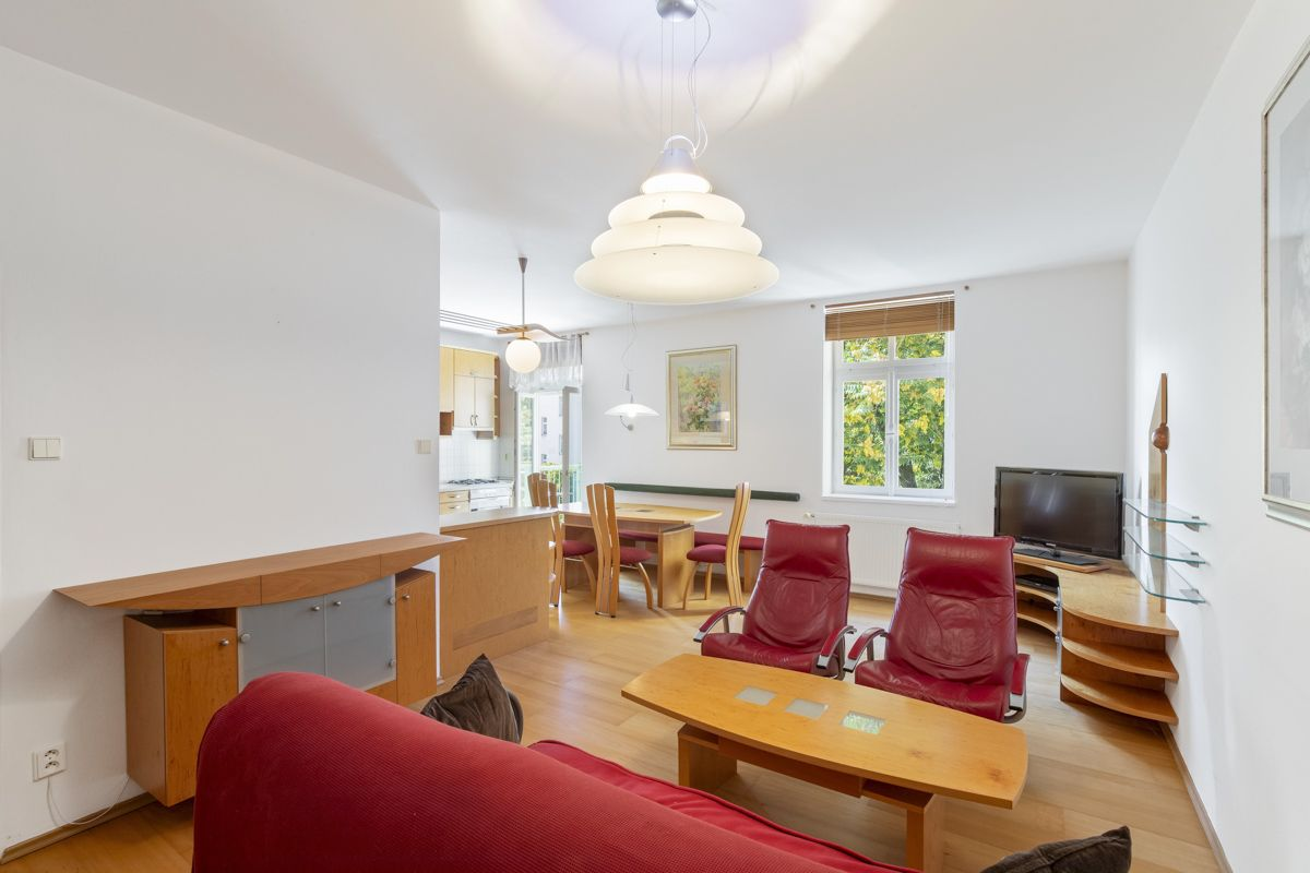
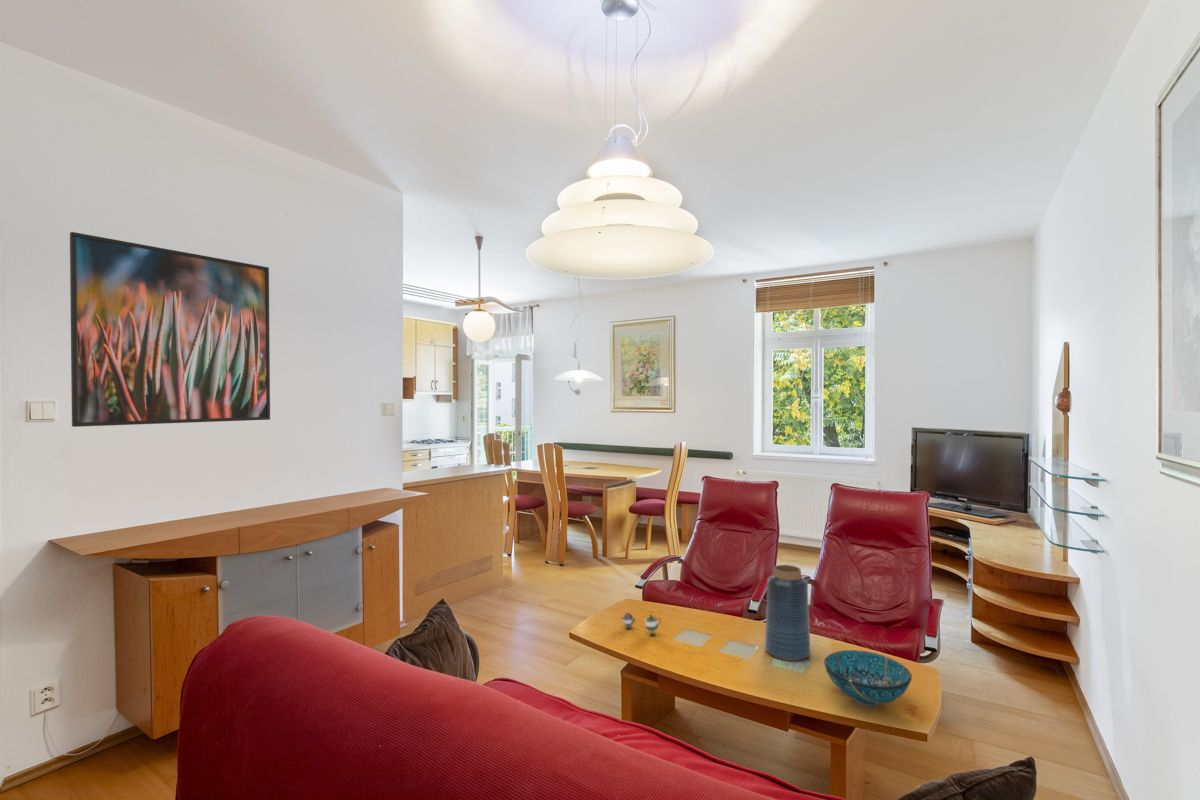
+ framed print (182, 337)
+ teapot (645, 621)
+ vase (787, 610)
+ decorative bowl (866, 683)
